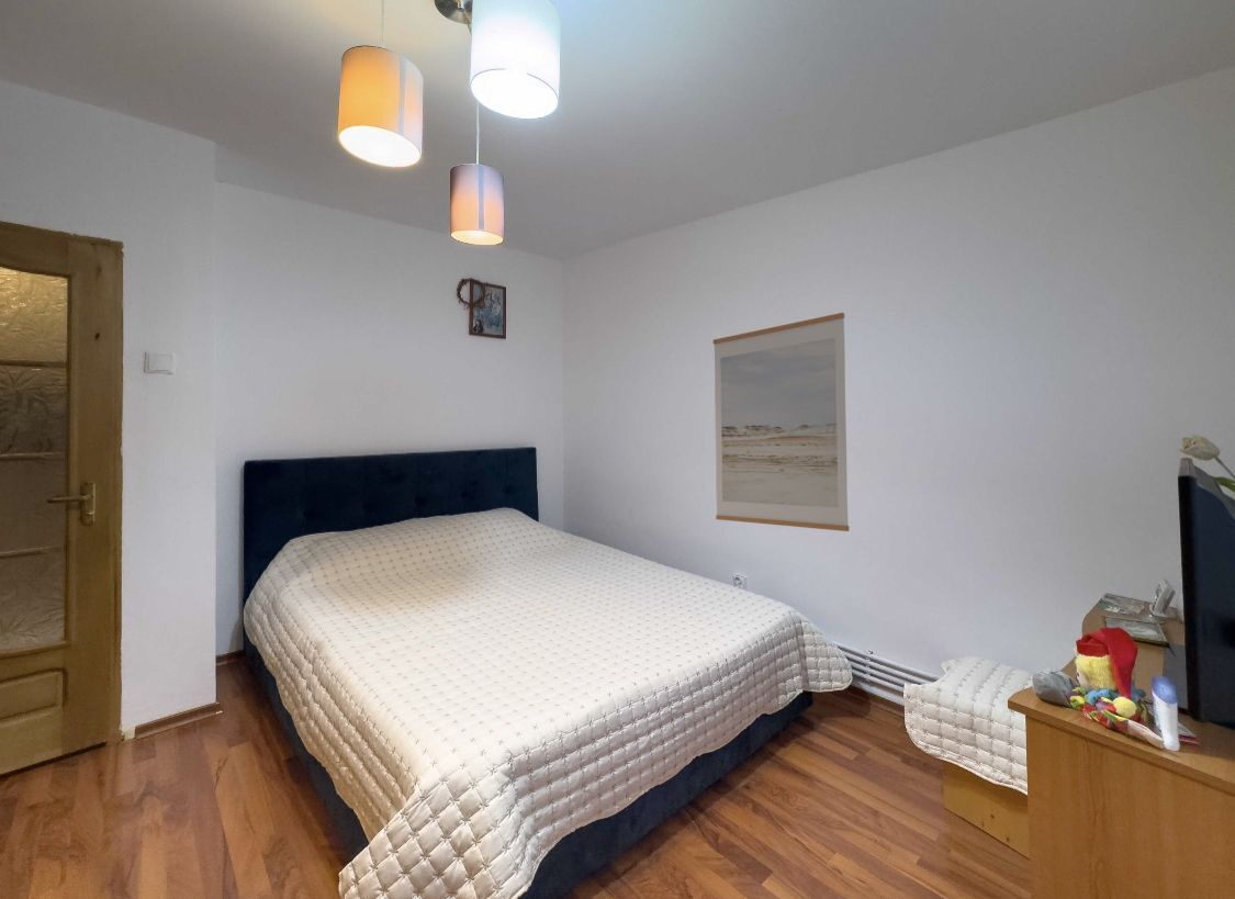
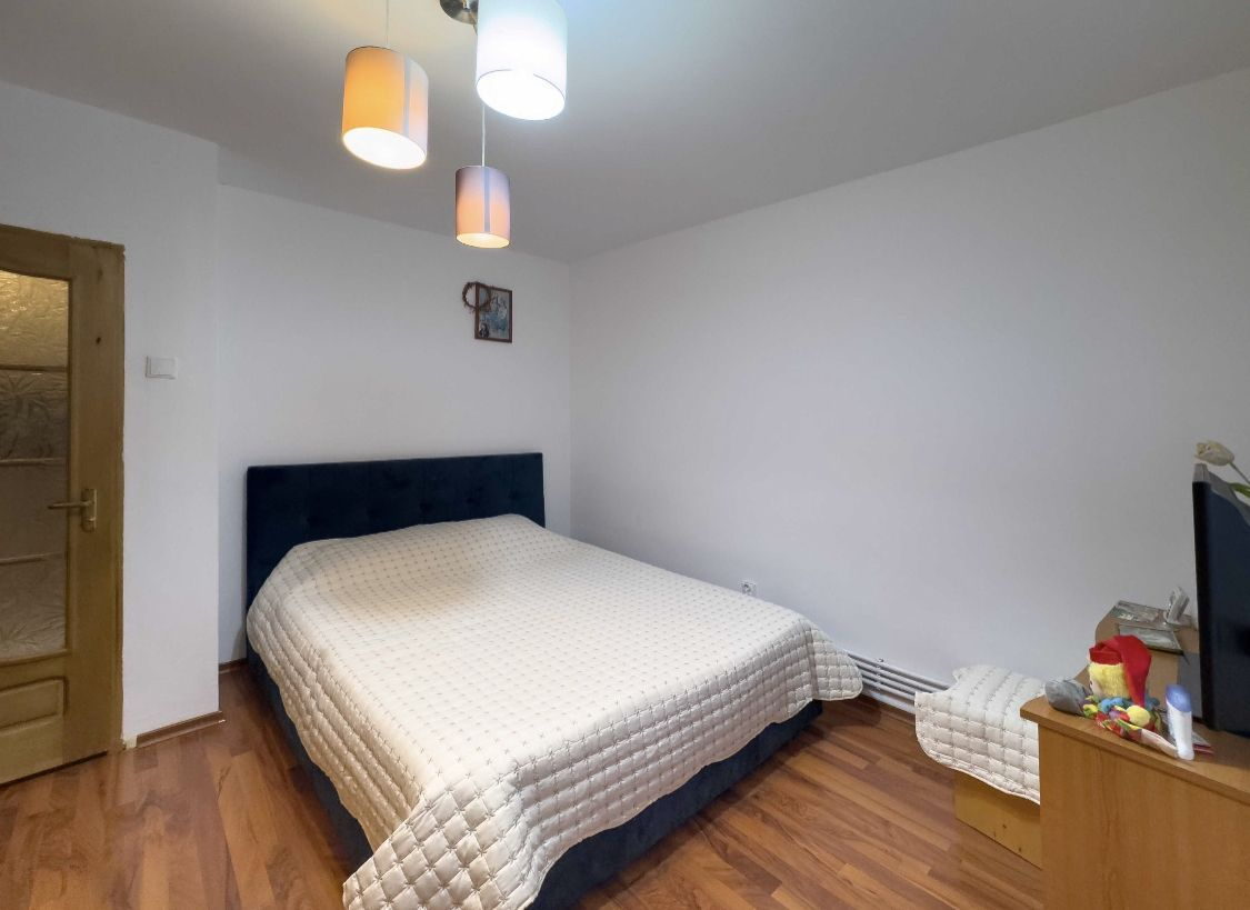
- wall art (774, 426)
